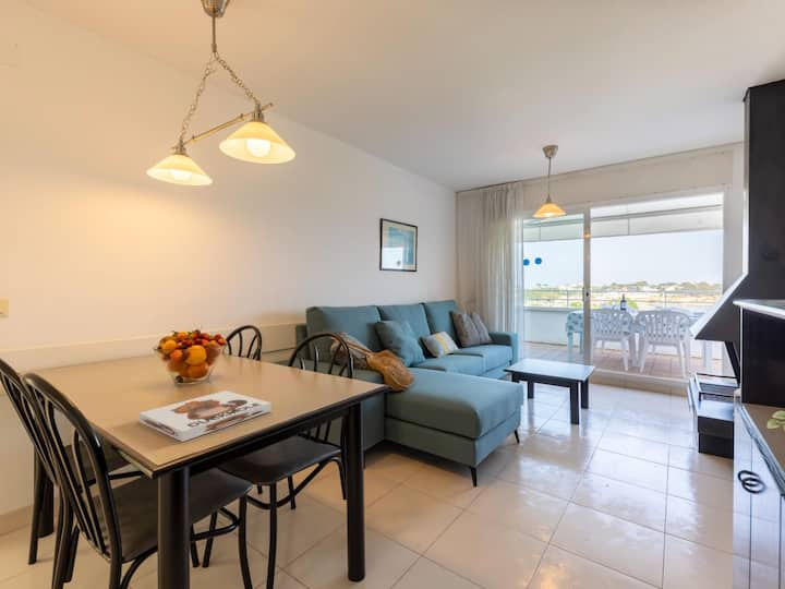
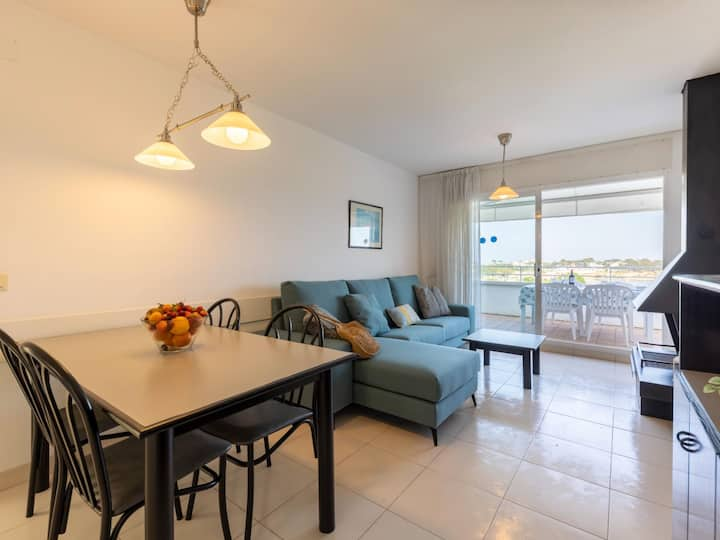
- board game (207, 411)
